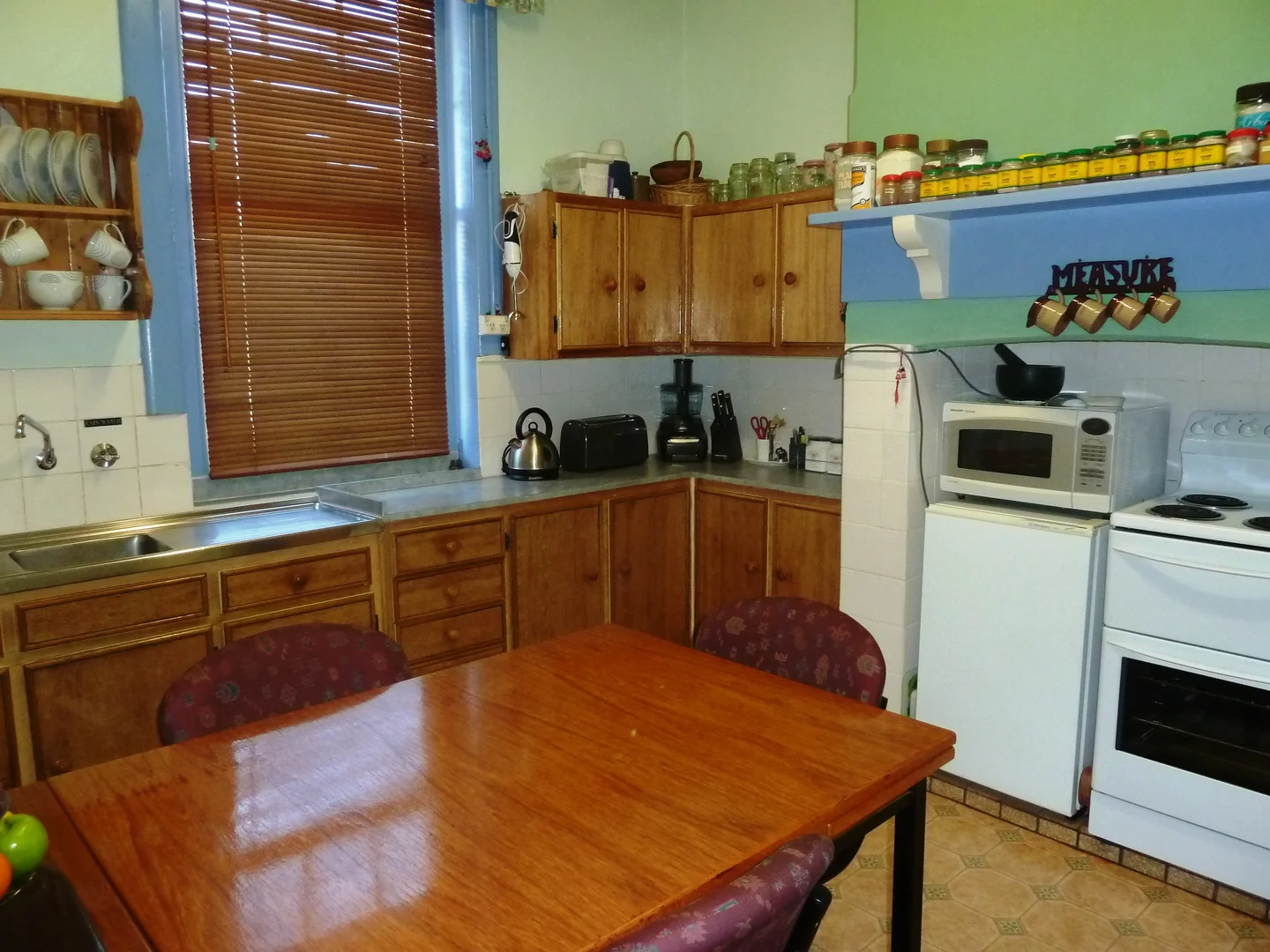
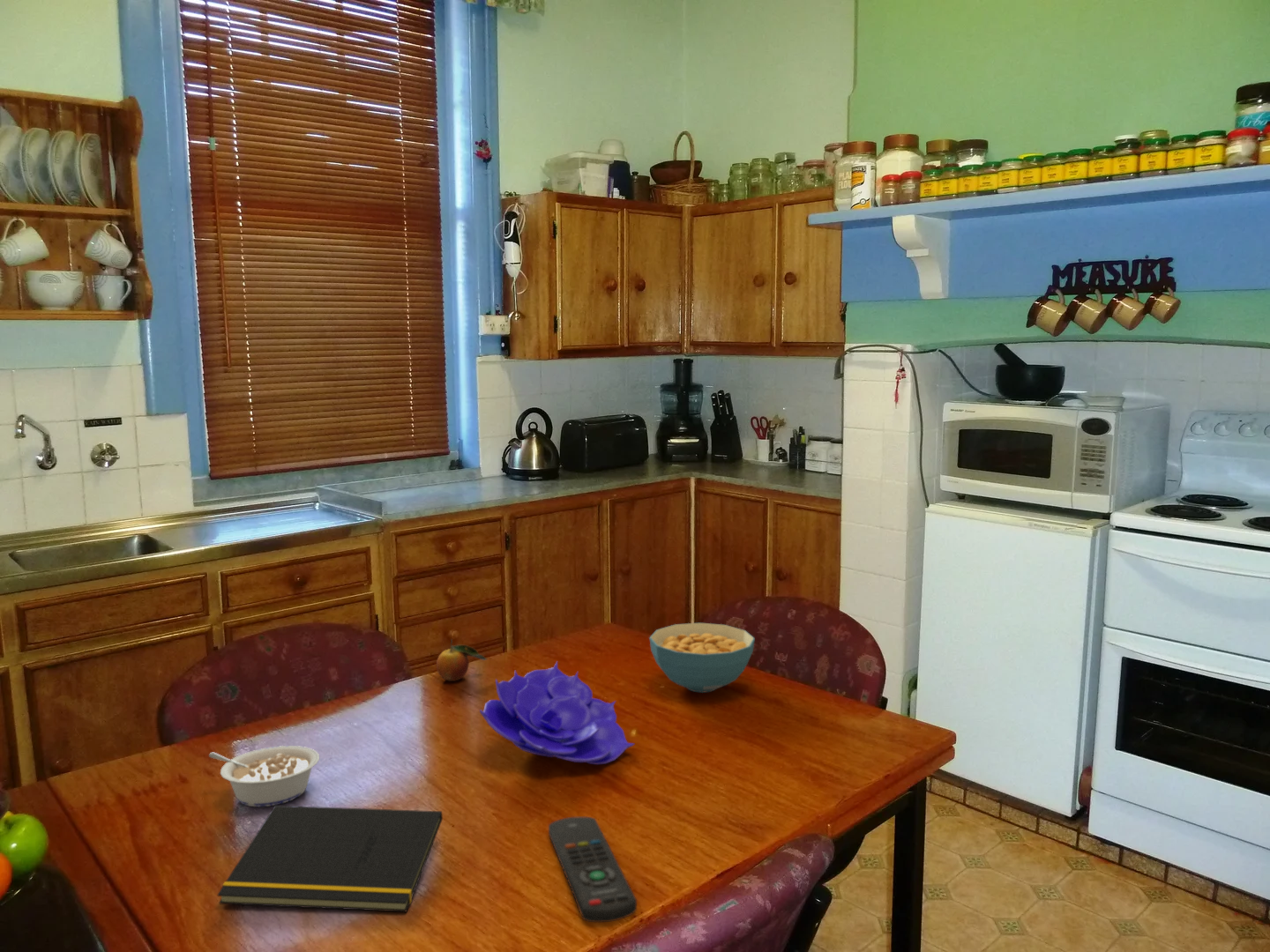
+ fruit (461, 658)
+ notepad (336, 854)
+ legume (267, 776)
+ cereal bowl (701, 662)
+ remote control (589, 864)
+ decorative bowl (556, 715)
